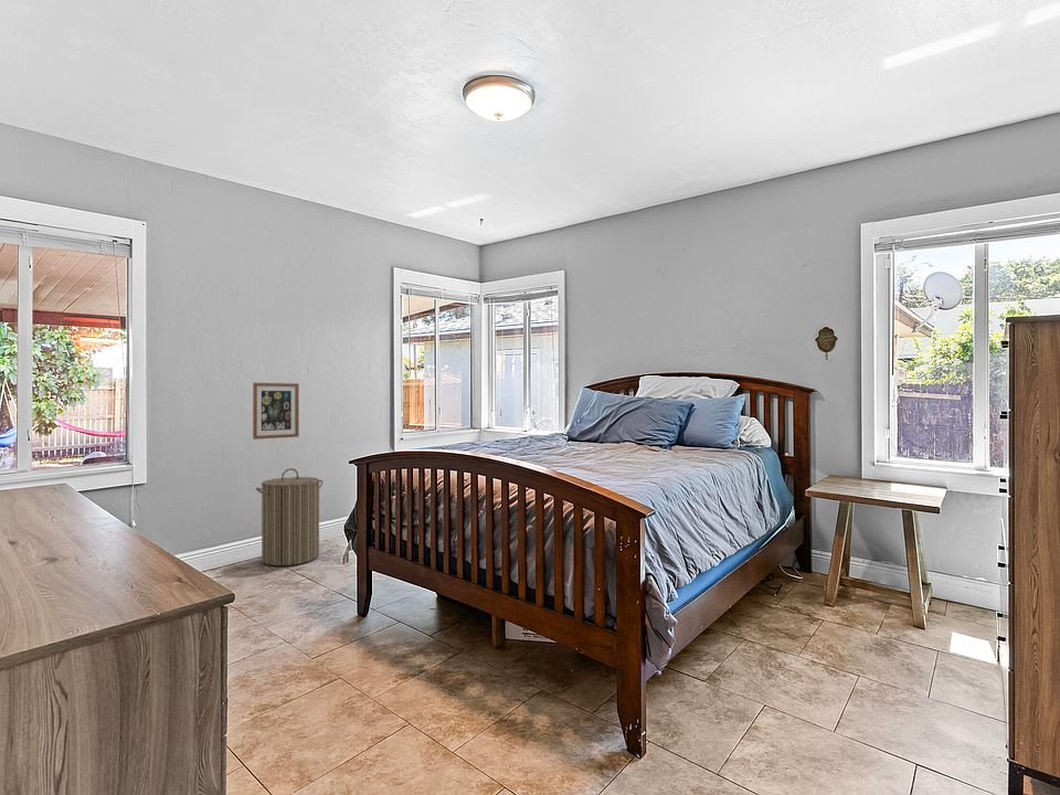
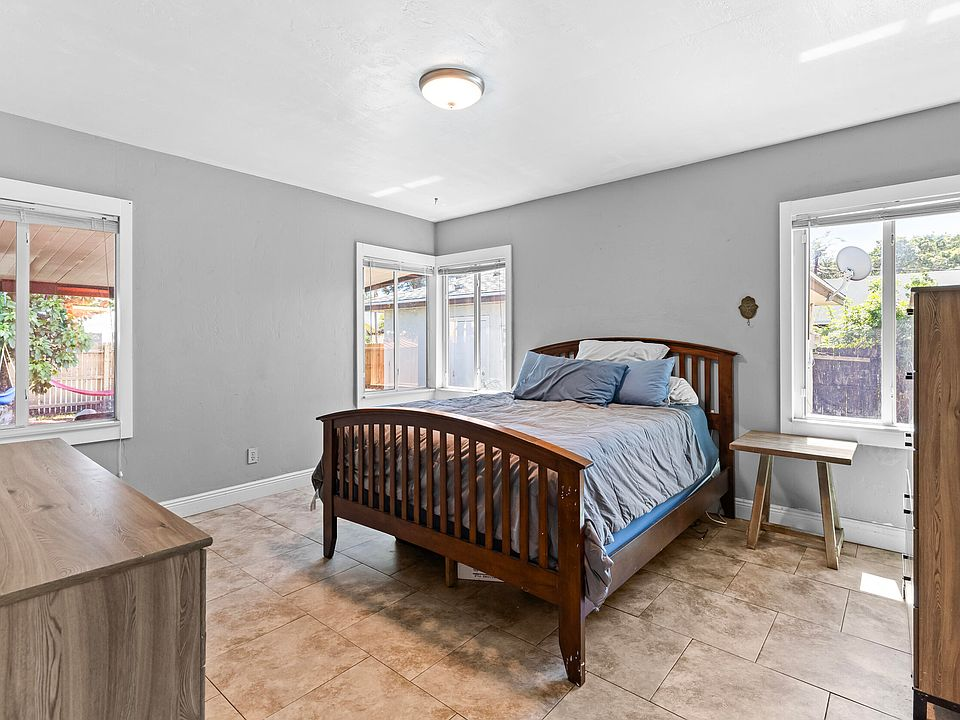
- laundry hamper (290, 512)
- wall art (276, 410)
